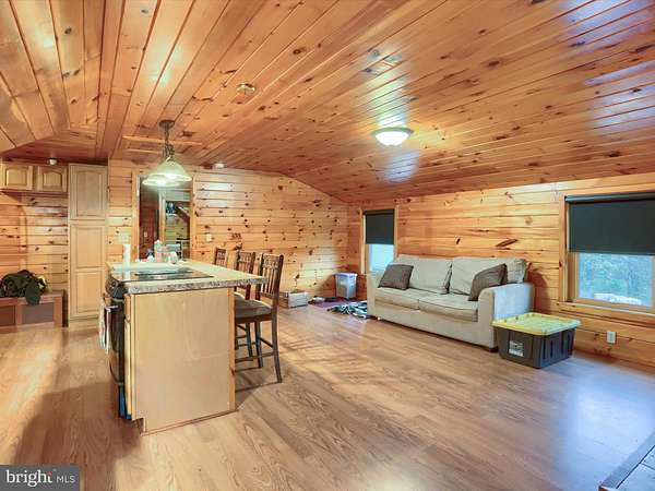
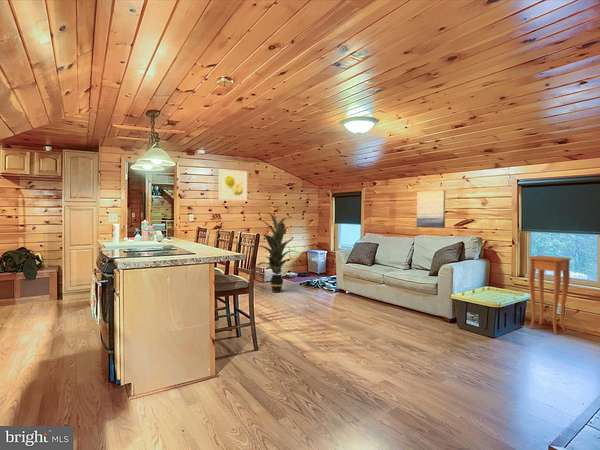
+ indoor plant (273, 251)
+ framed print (233, 185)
+ wall art (430, 209)
+ side table (543, 293)
